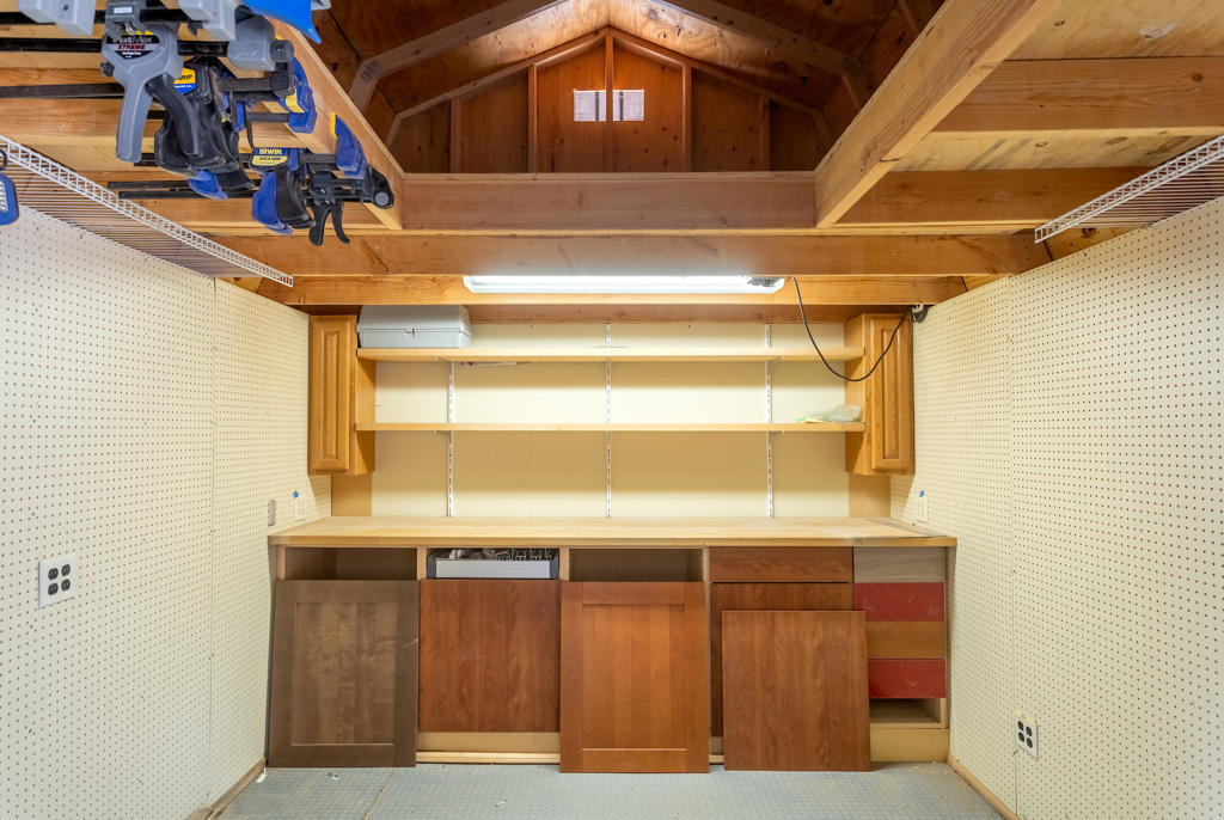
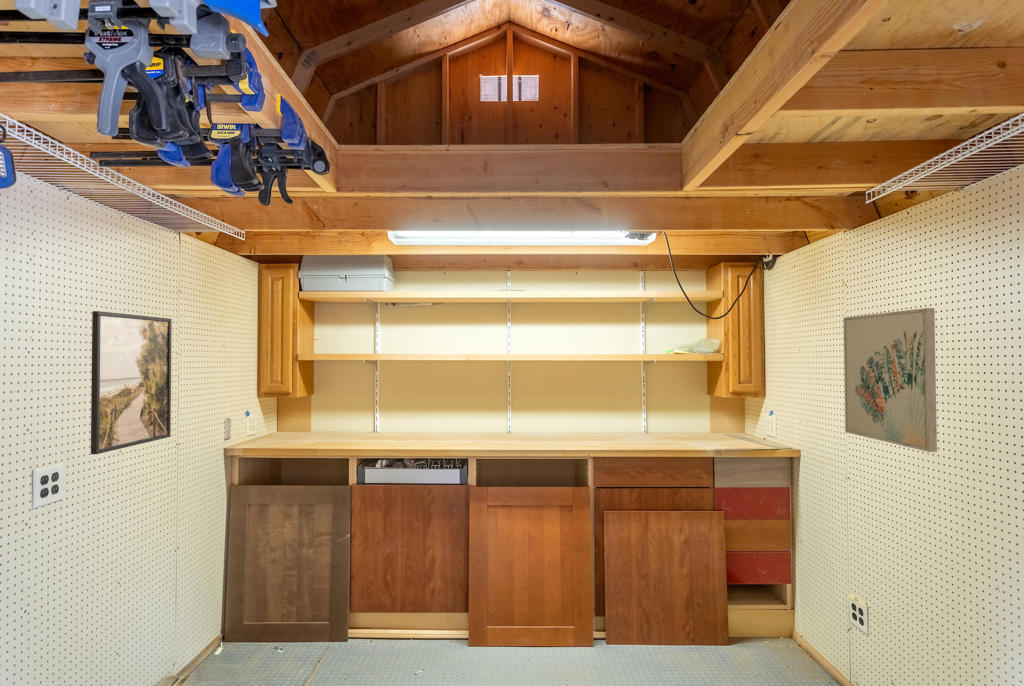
+ wall art (884, 377)
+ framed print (135, 379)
